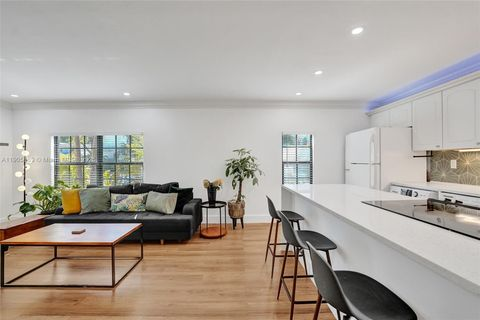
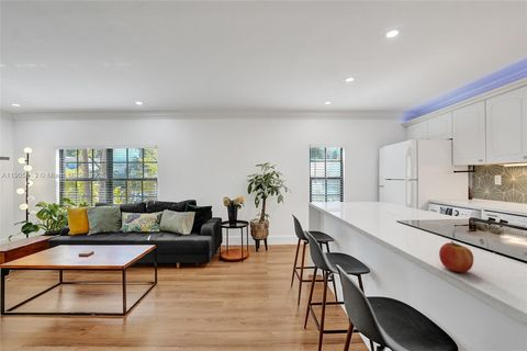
+ fruit (456, 256)
